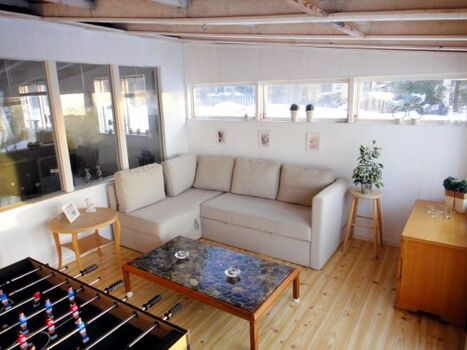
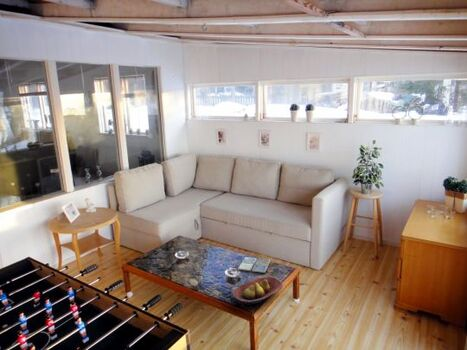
+ drink coaster (253, 264)
+ fruit bowl (258, 289)
